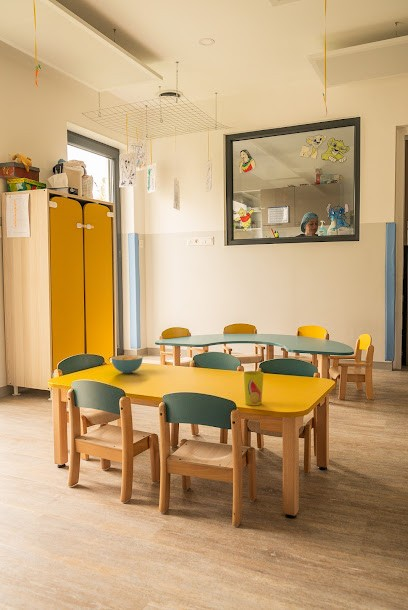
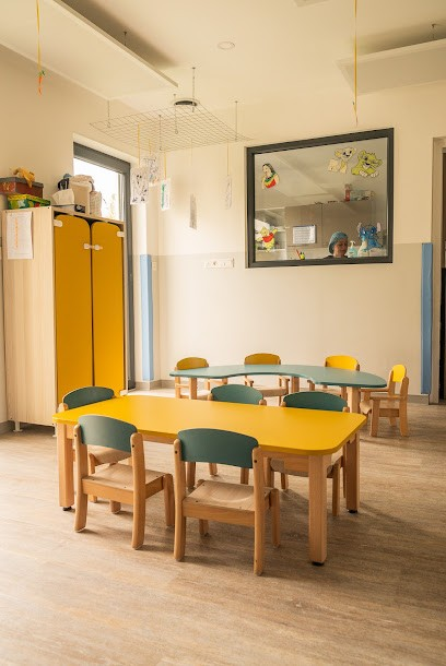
- cereal bowl (127, 364)
- cup (253, 388)
